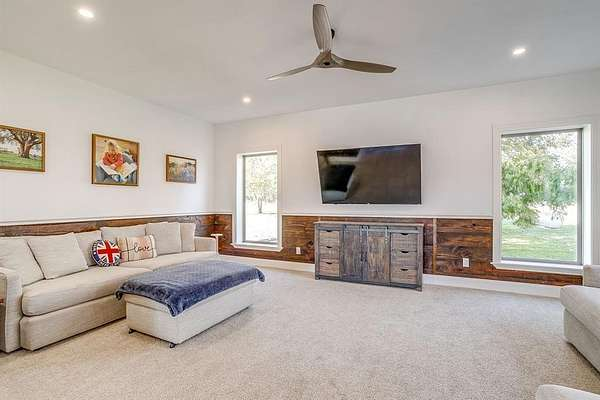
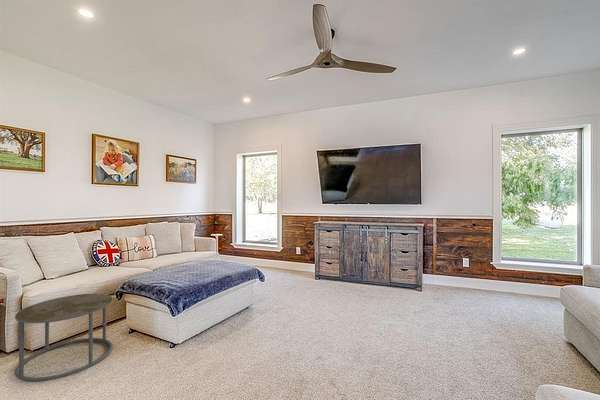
+ side table (68, 341)
